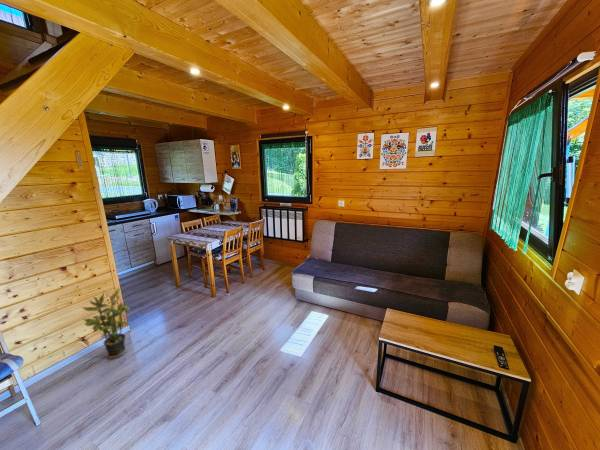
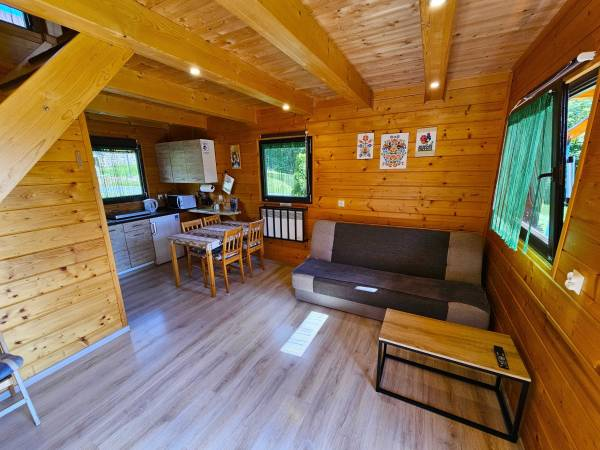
- potted plant (108, 323)
